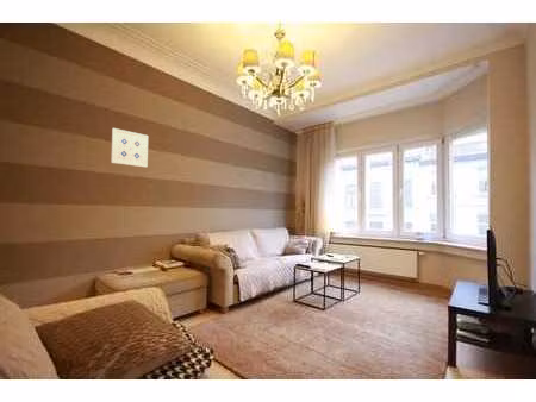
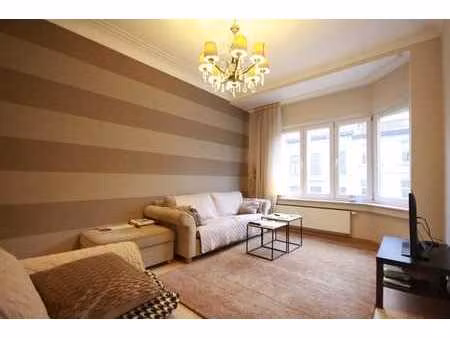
- wall art (130, 147)
